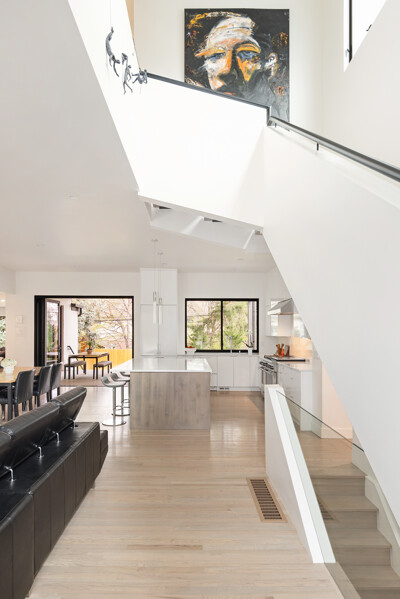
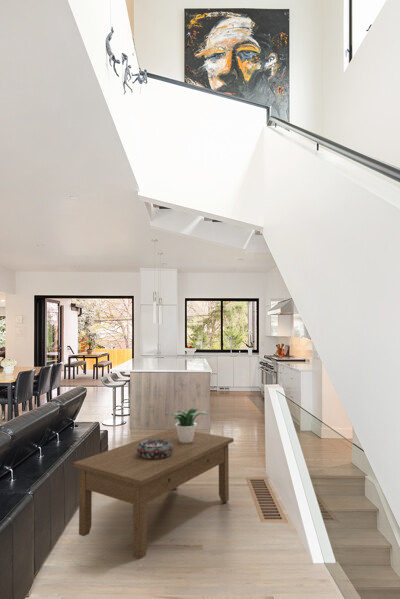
+ decorative bowl (155, 448)
+ potted plant (189, 425)
+ coffee table (160, 482)
